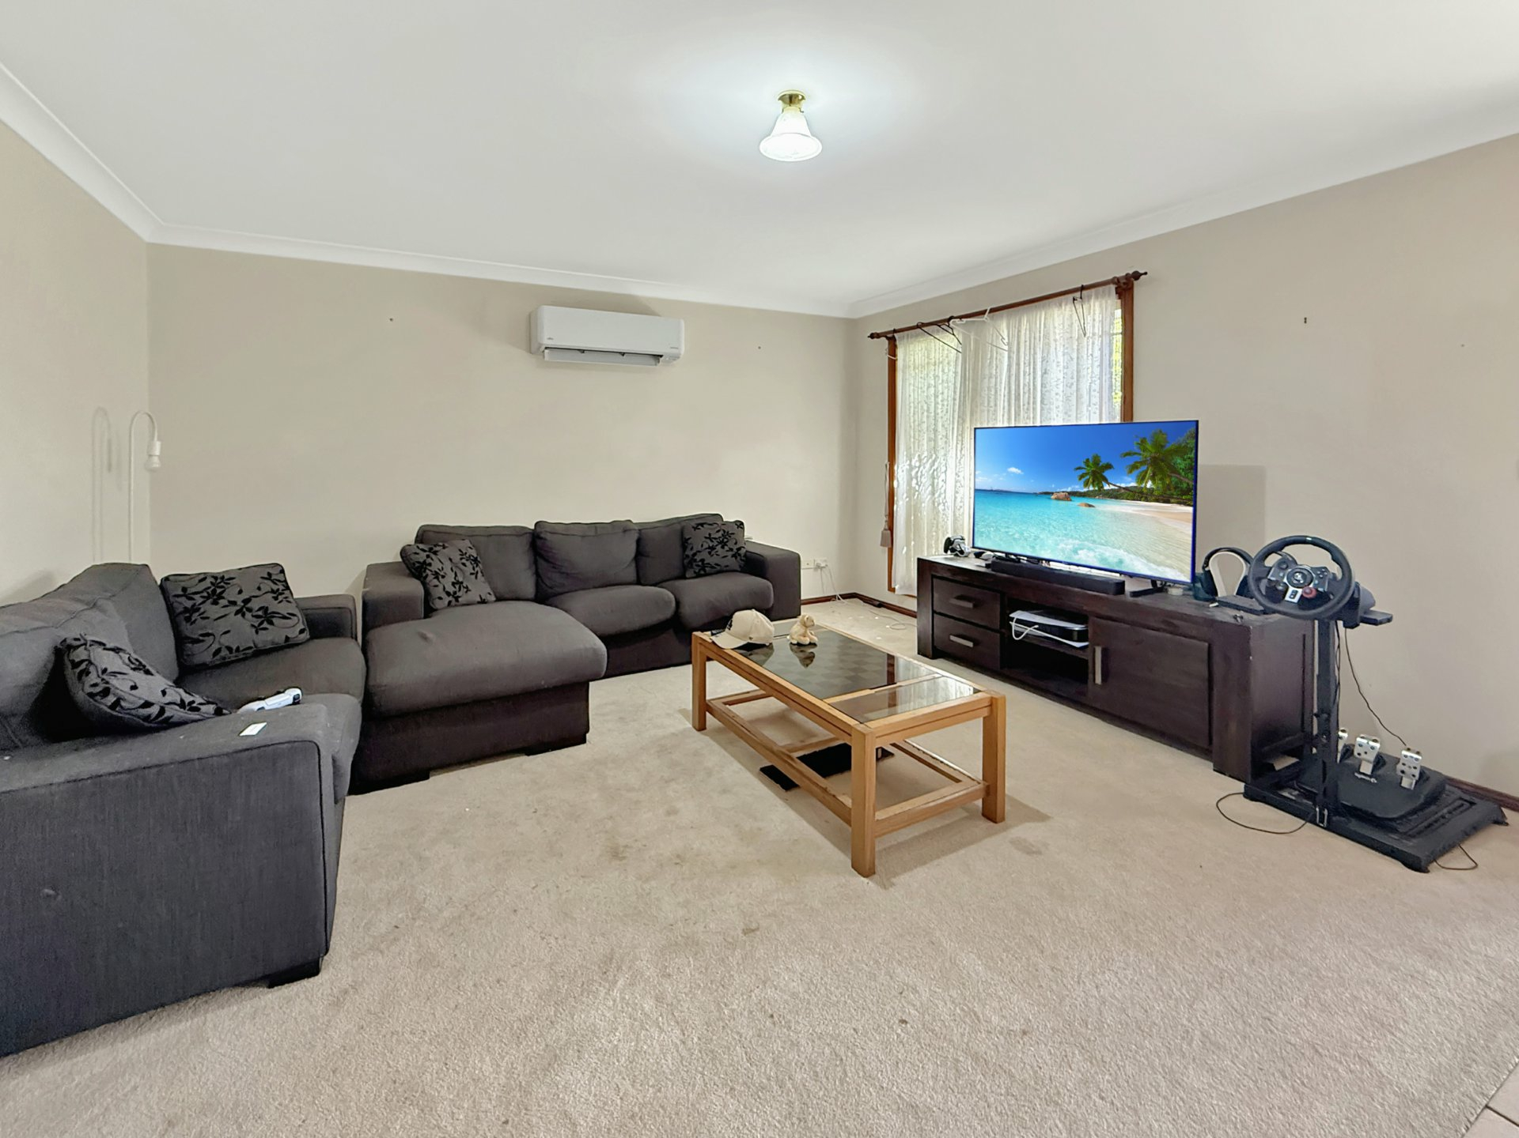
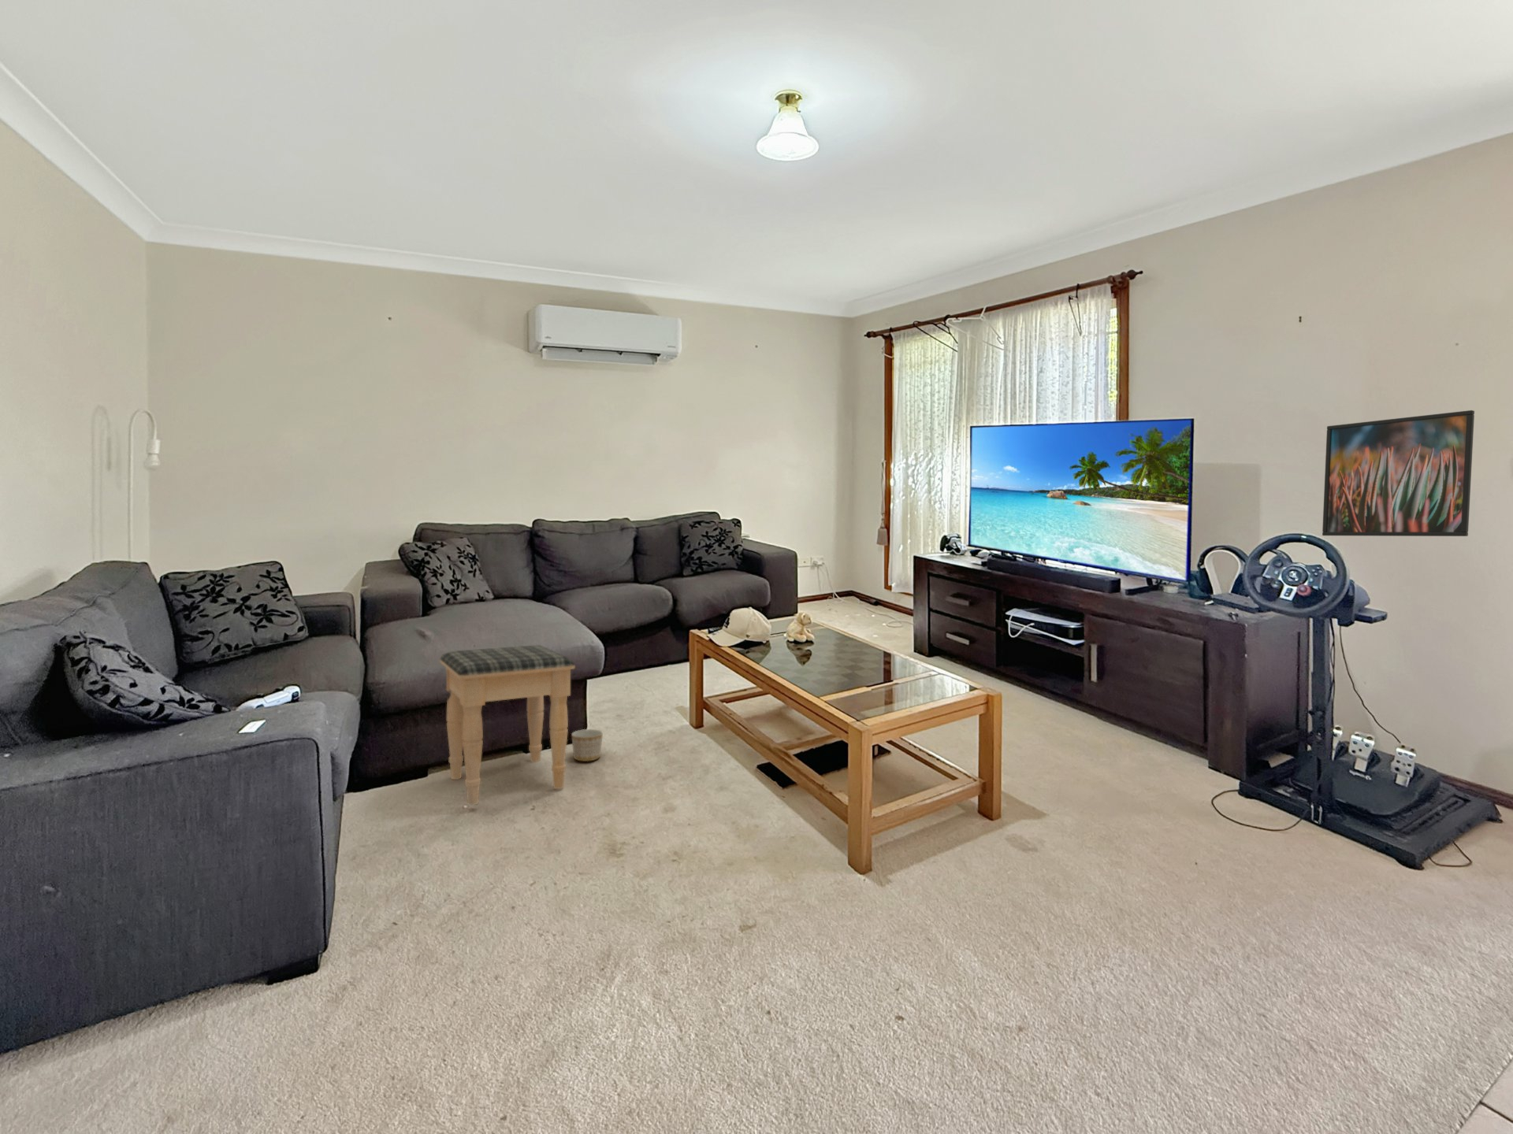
+ planter (587, 744)
+ footstool (506, 699)
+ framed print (1393, 478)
